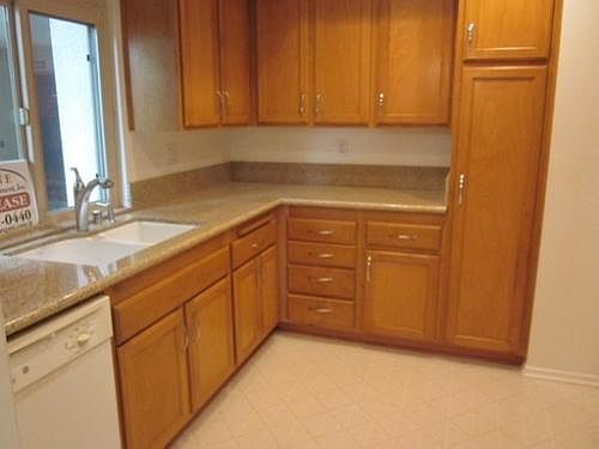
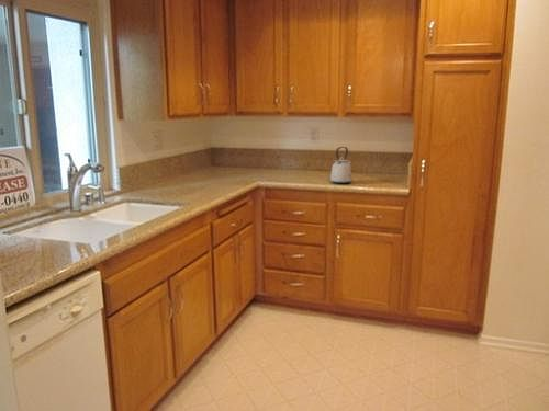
+ kettle (343, 164)
